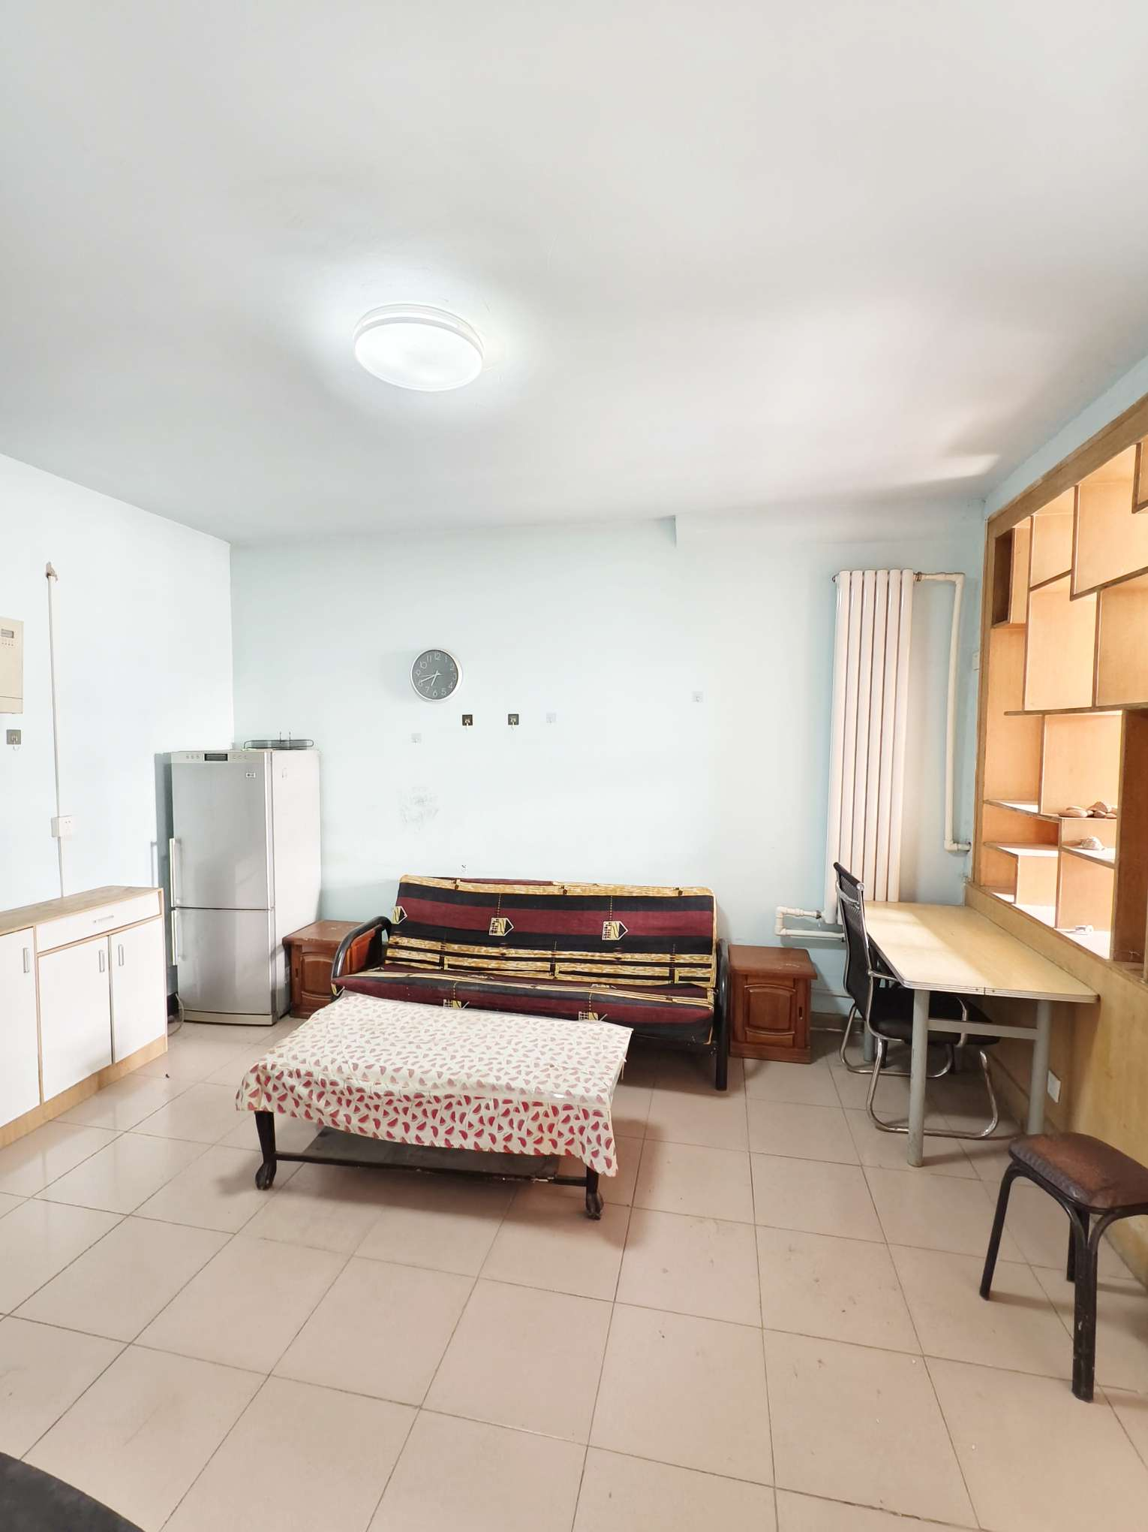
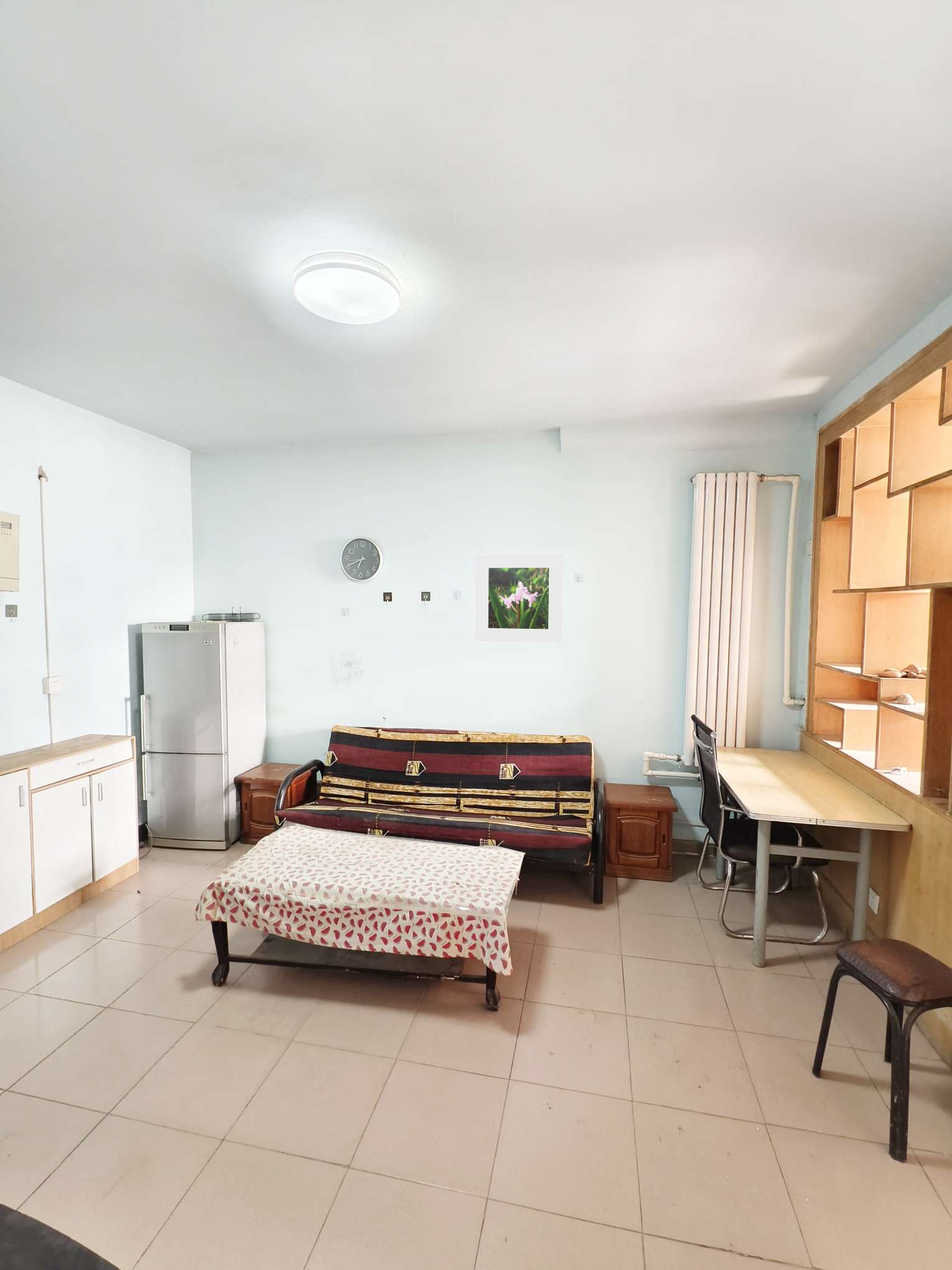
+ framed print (518, 598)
